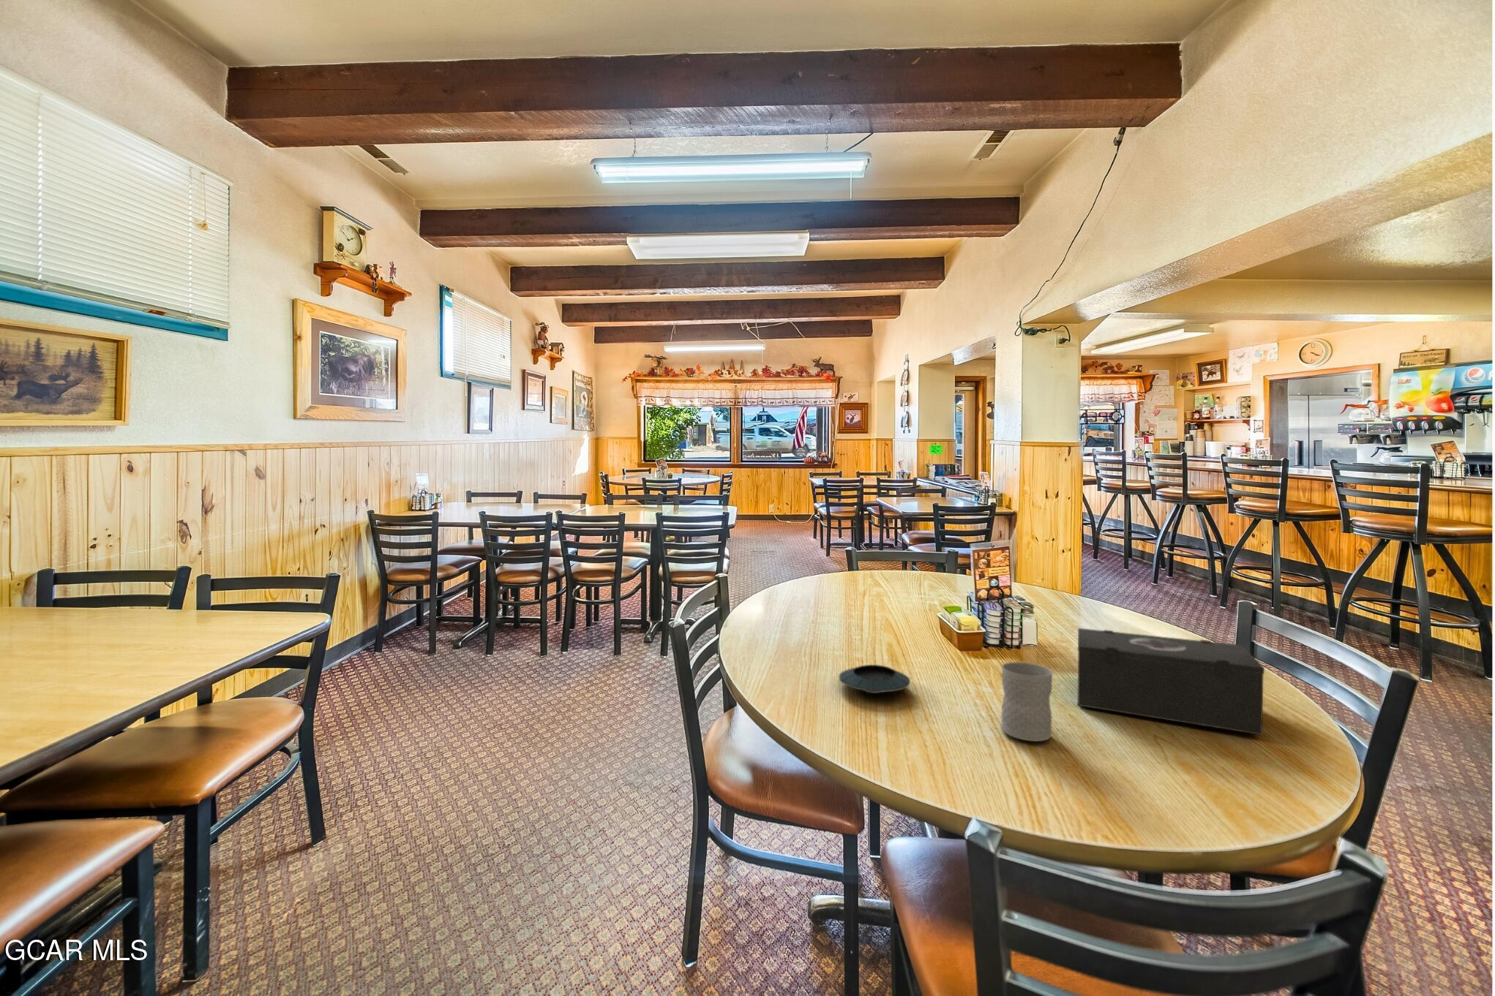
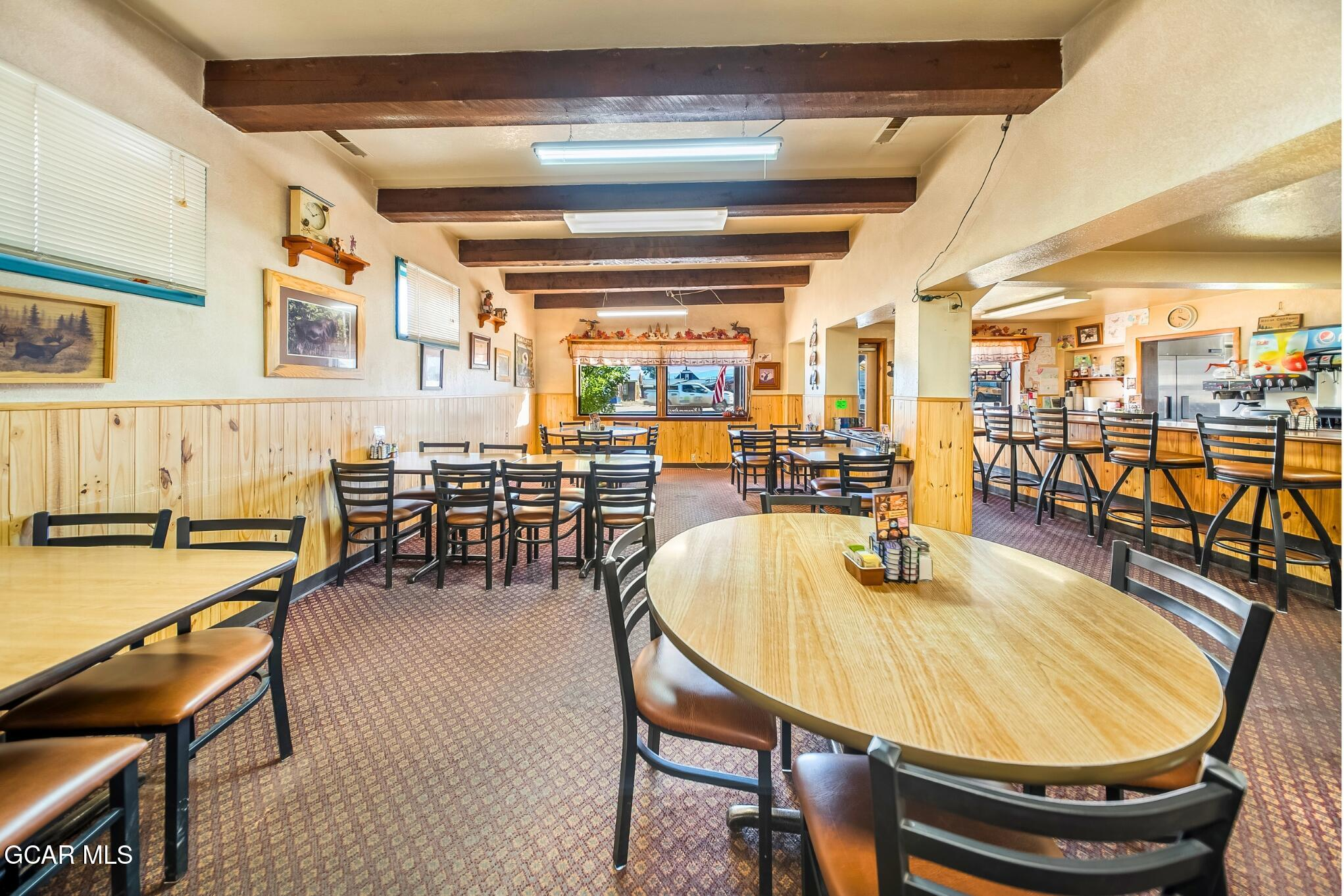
- saucer (873, 677)
- first aid kit (1159, 673)
- mug (1023, 697)
